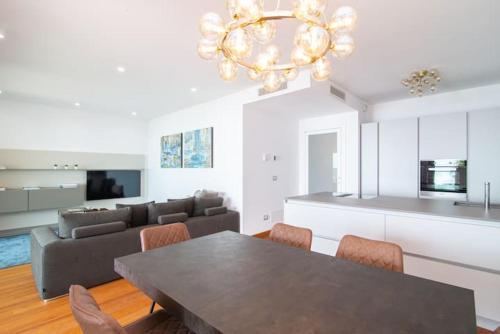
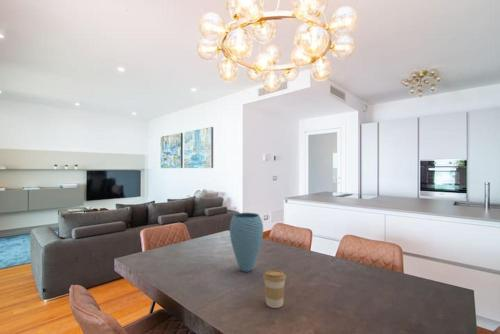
+ coffee cup (274, 287)
+ vase (246, 242)
